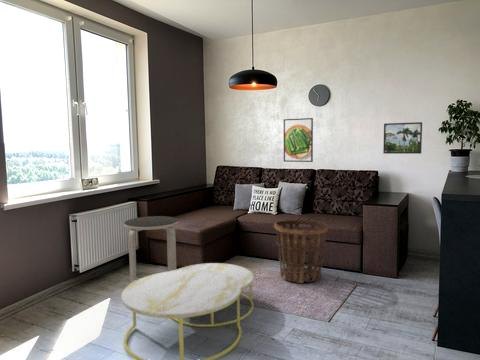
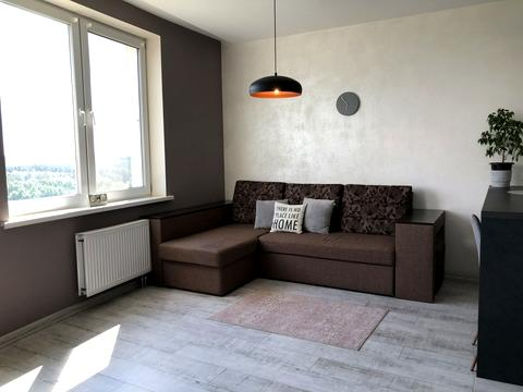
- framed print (297, 140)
- basket (301, 249)
- side table (167, 249)
- coffee table (196, 299)
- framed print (402, 138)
